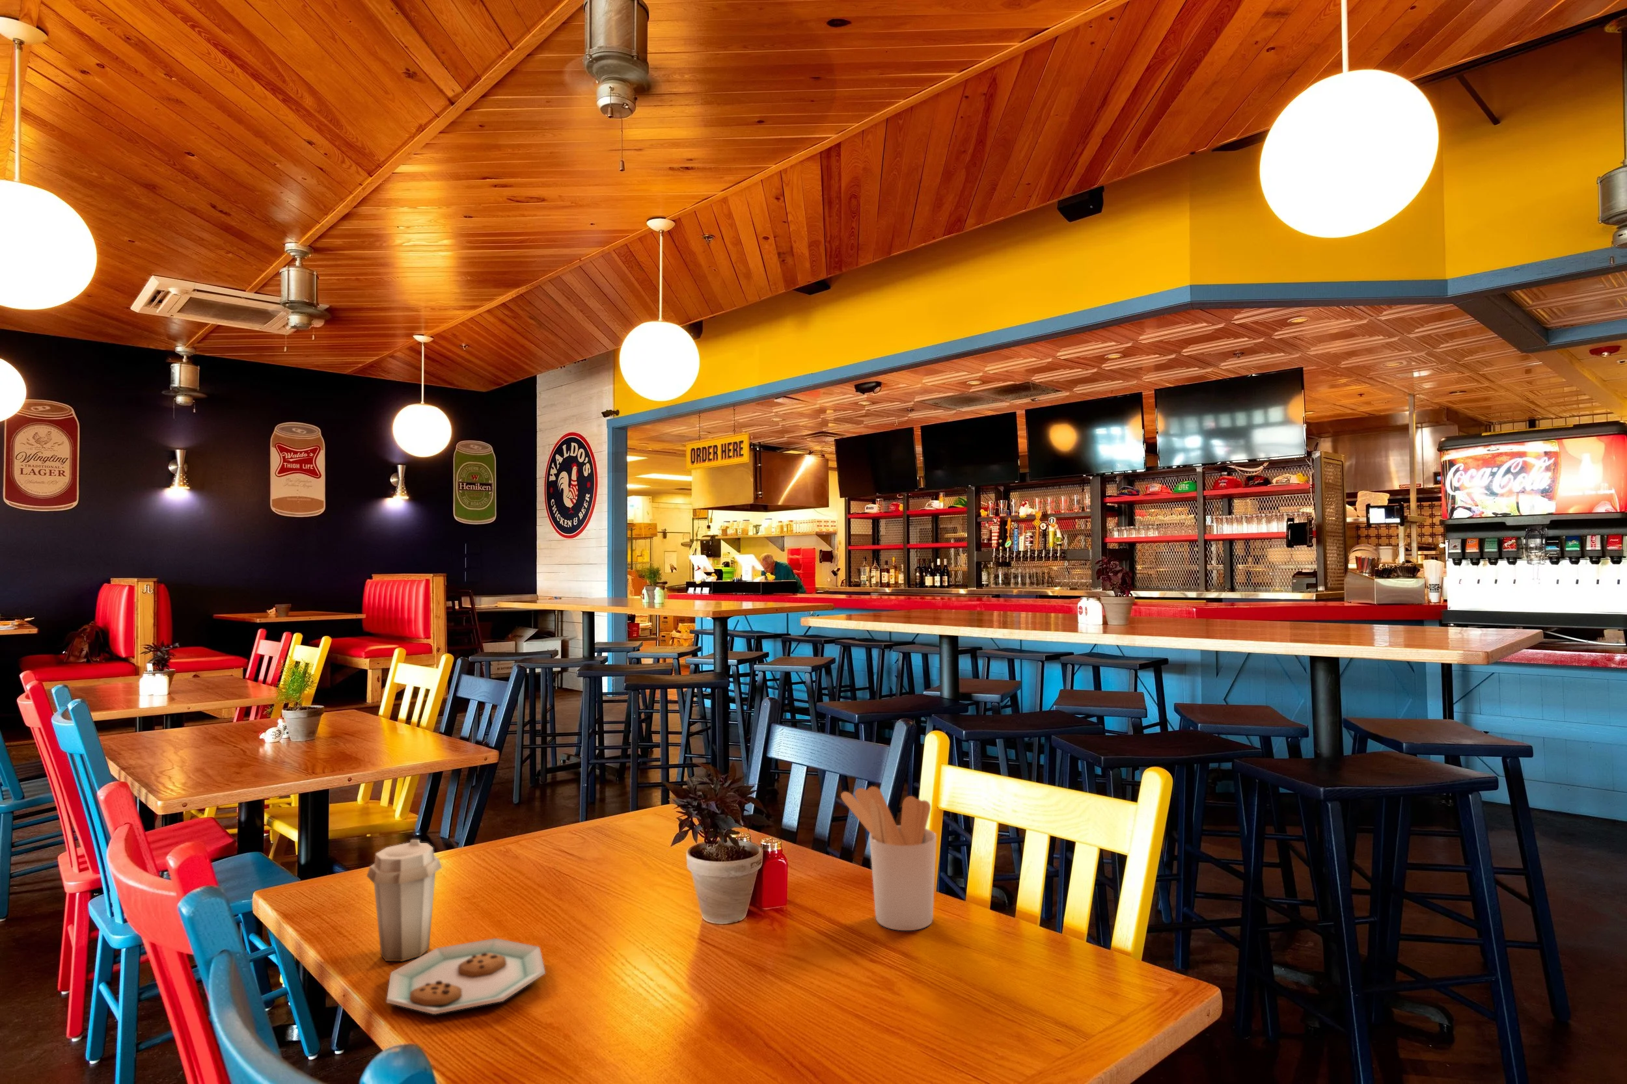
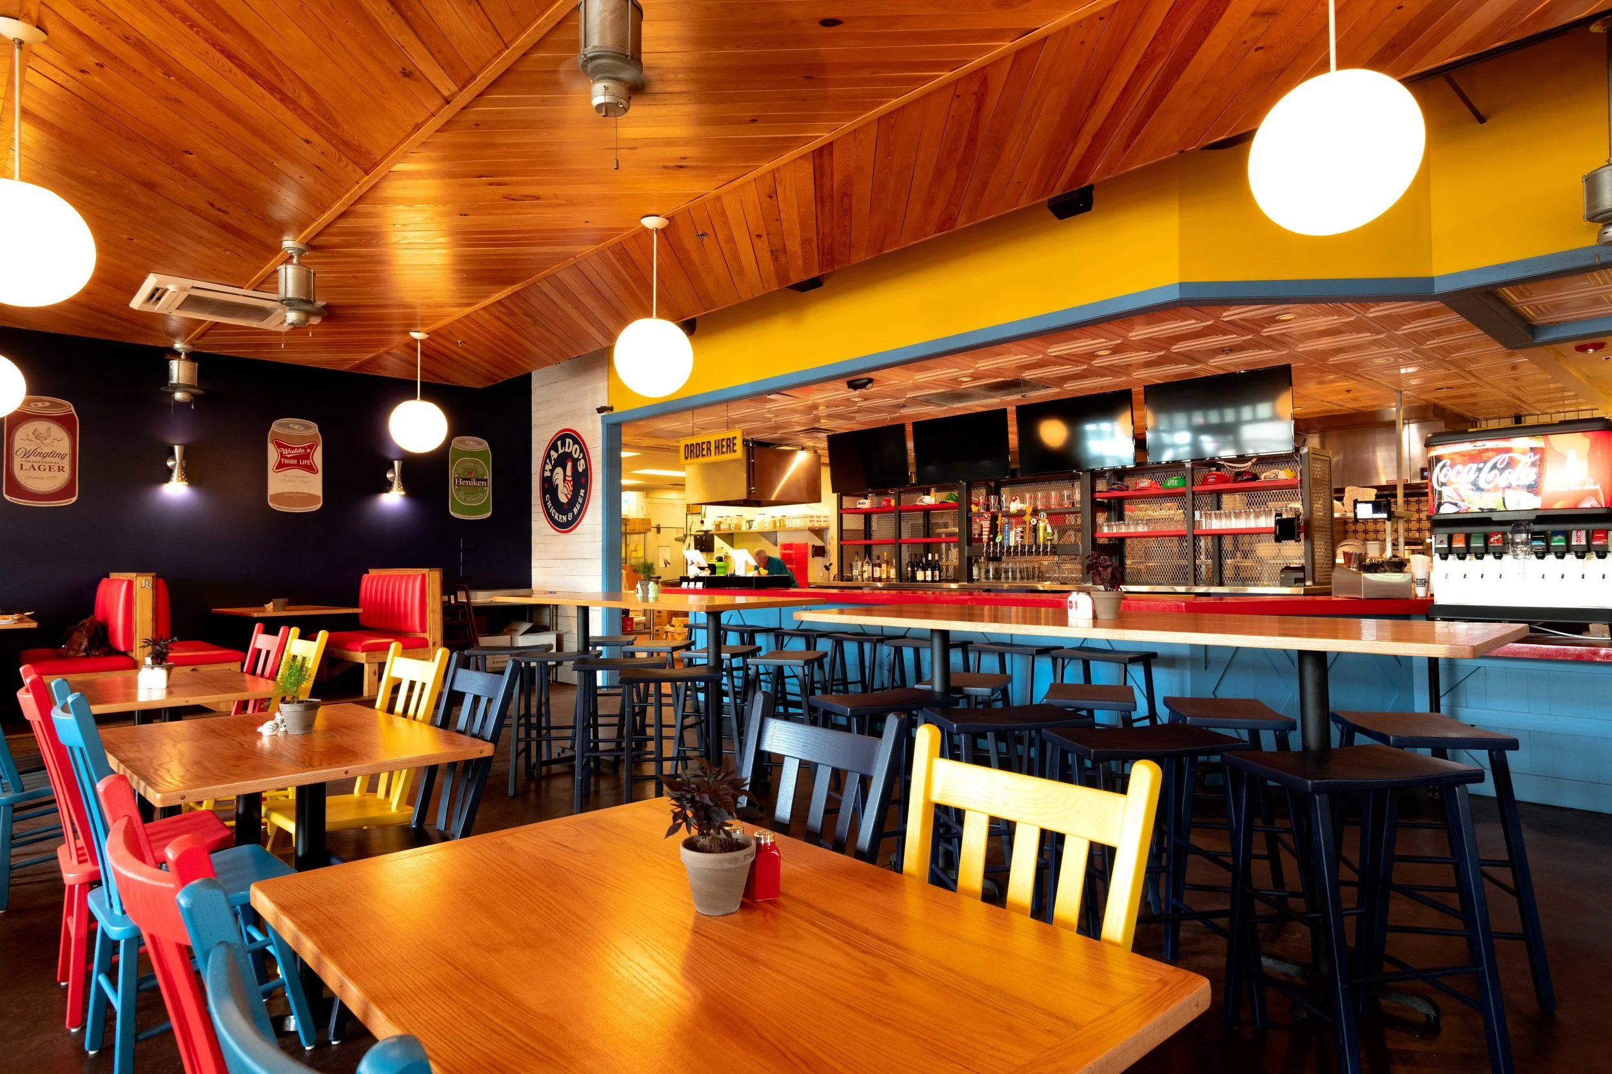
- utensil holder (889, 853)
- plate (431, 913)
